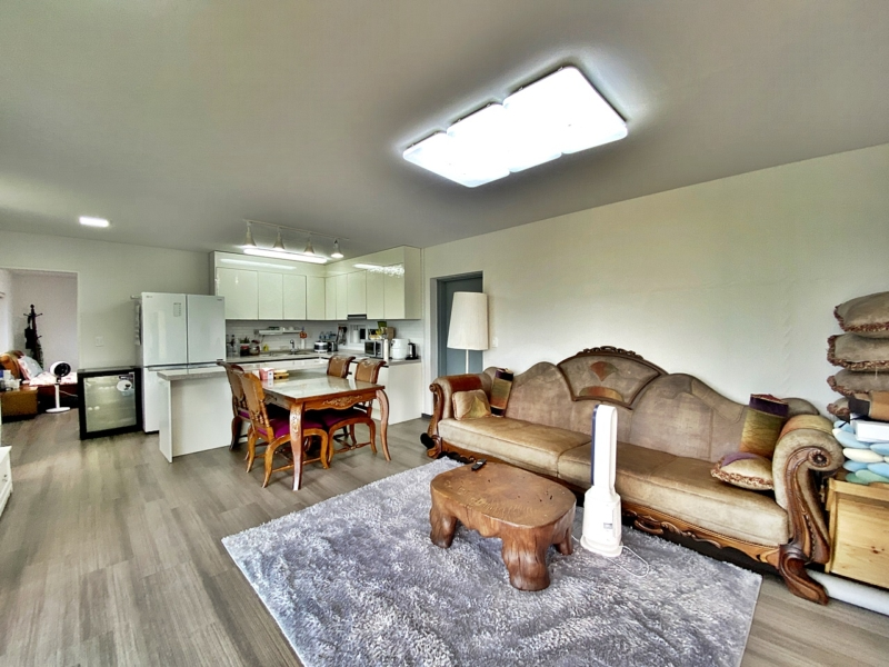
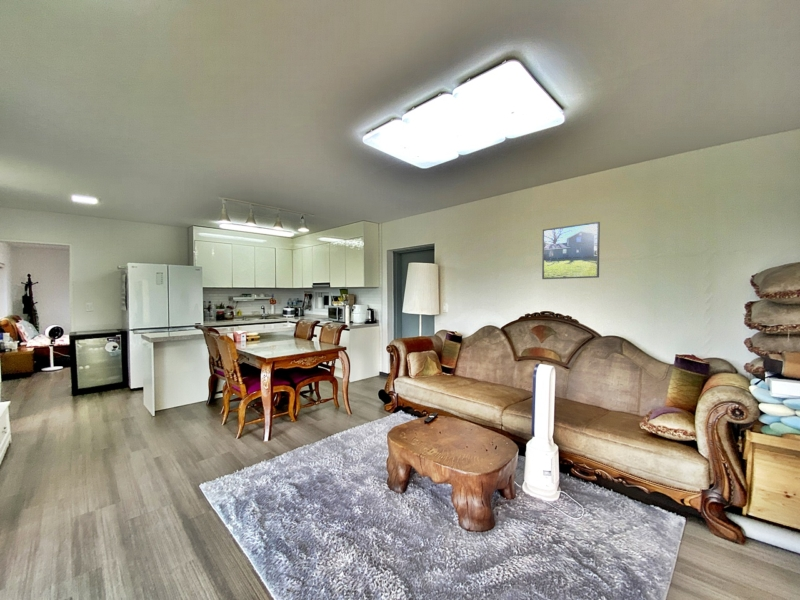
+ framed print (569, 252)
